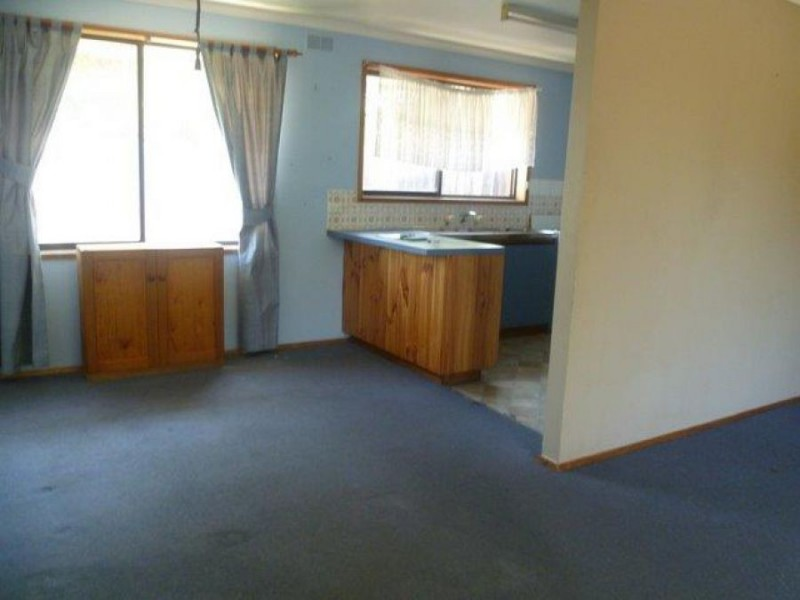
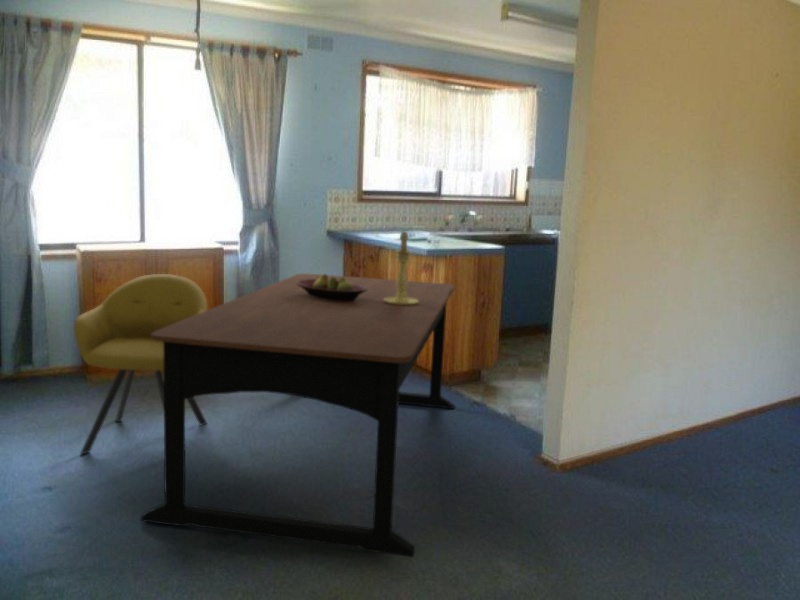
+ fruit bowl (331, 285)
+ dining table (336, 378)
+ chair (149, 358)
+ candle holder (402, 266)
